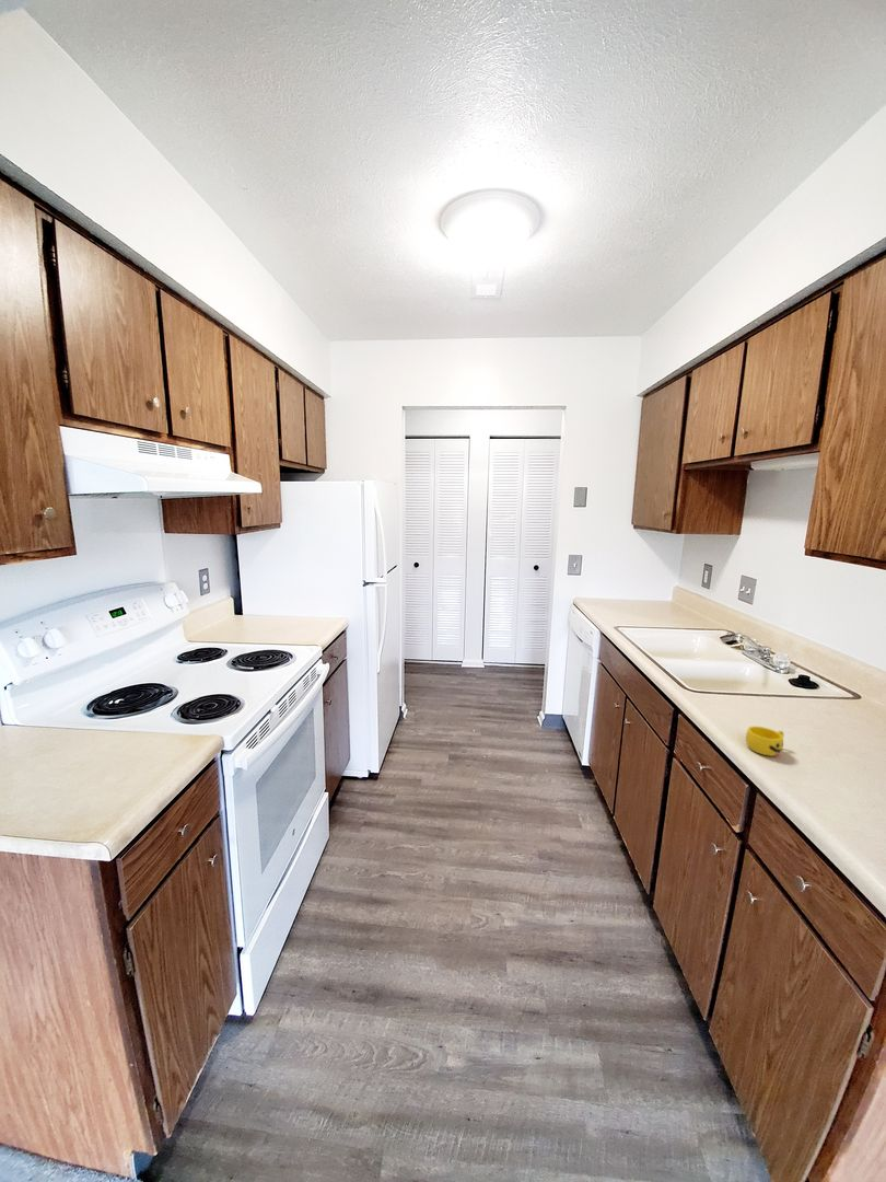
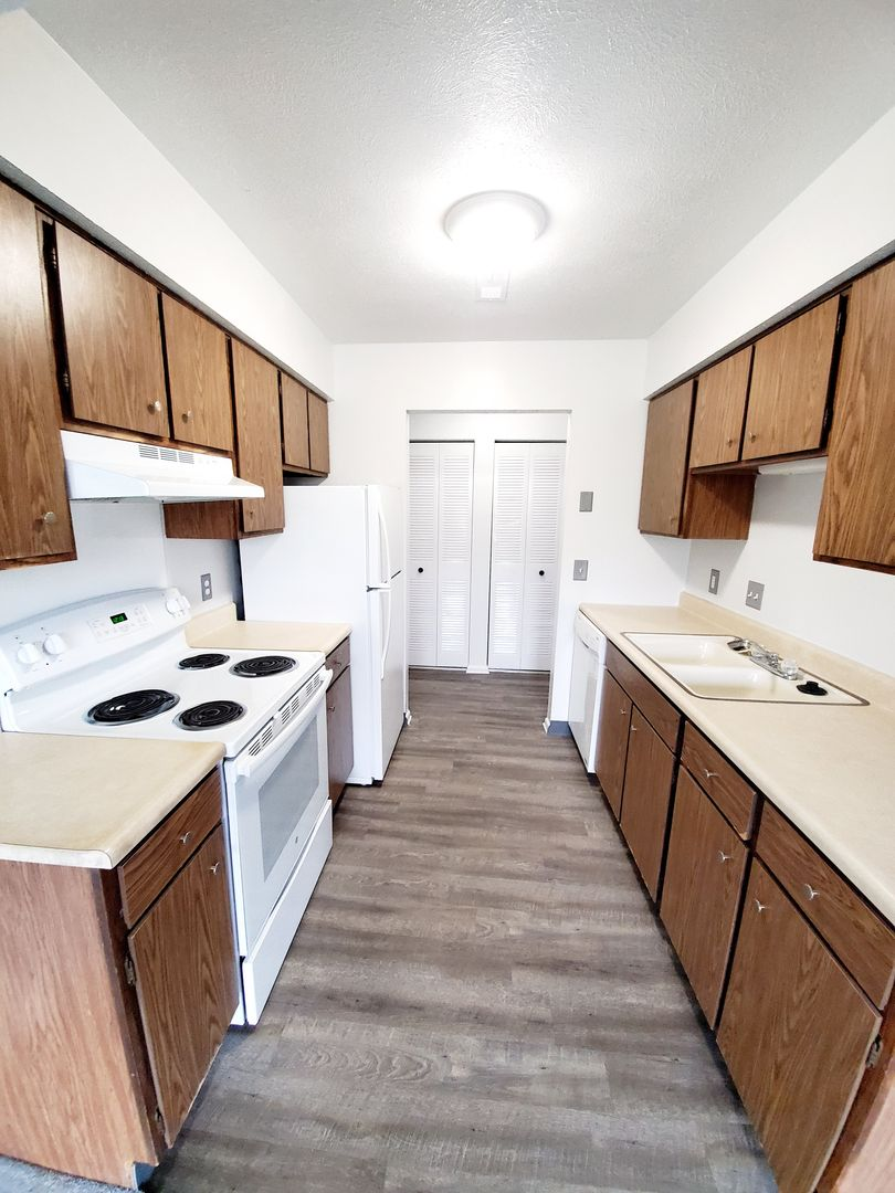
- cup (767, 740)
